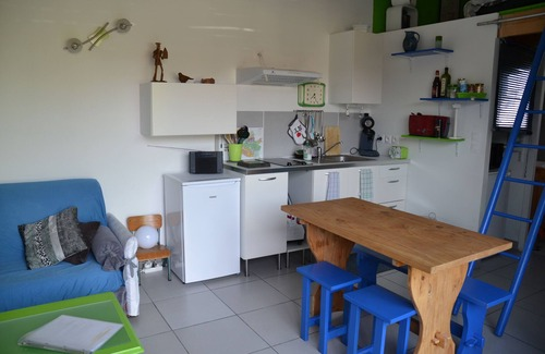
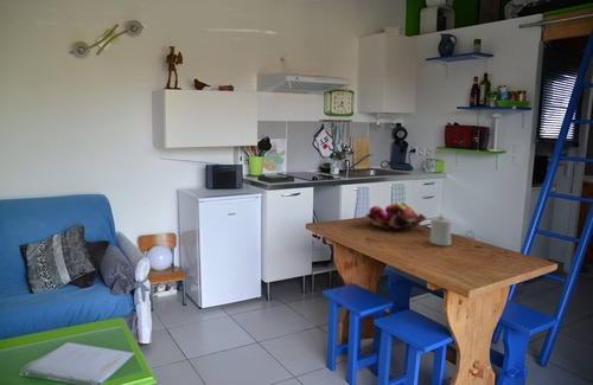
+ candle (441, 229)
+ fruit basket (395, 214)
